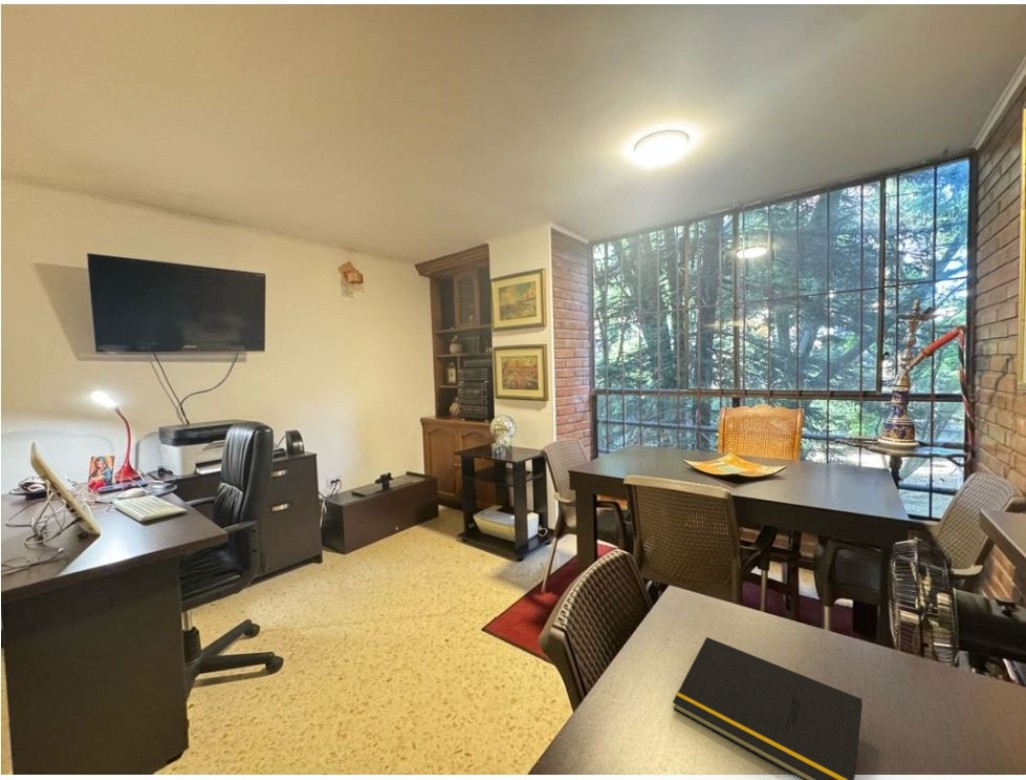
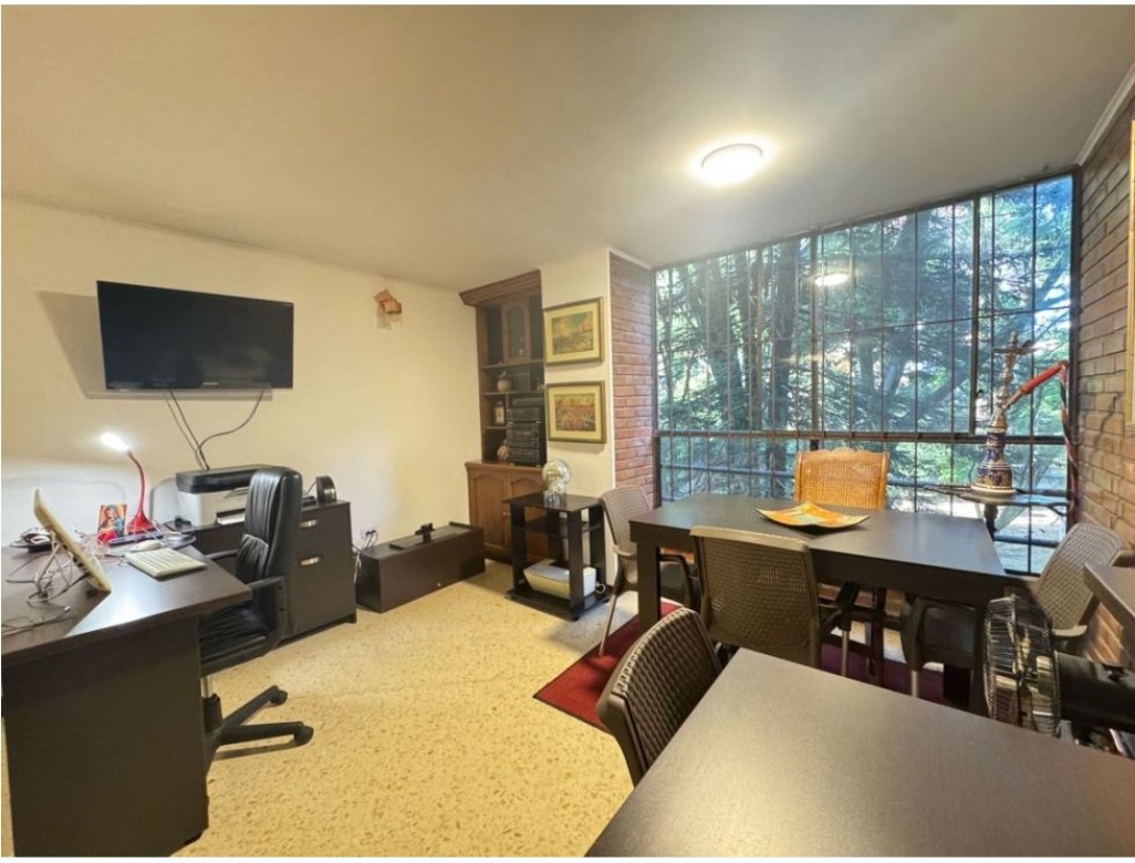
- notepad (764, 703)
